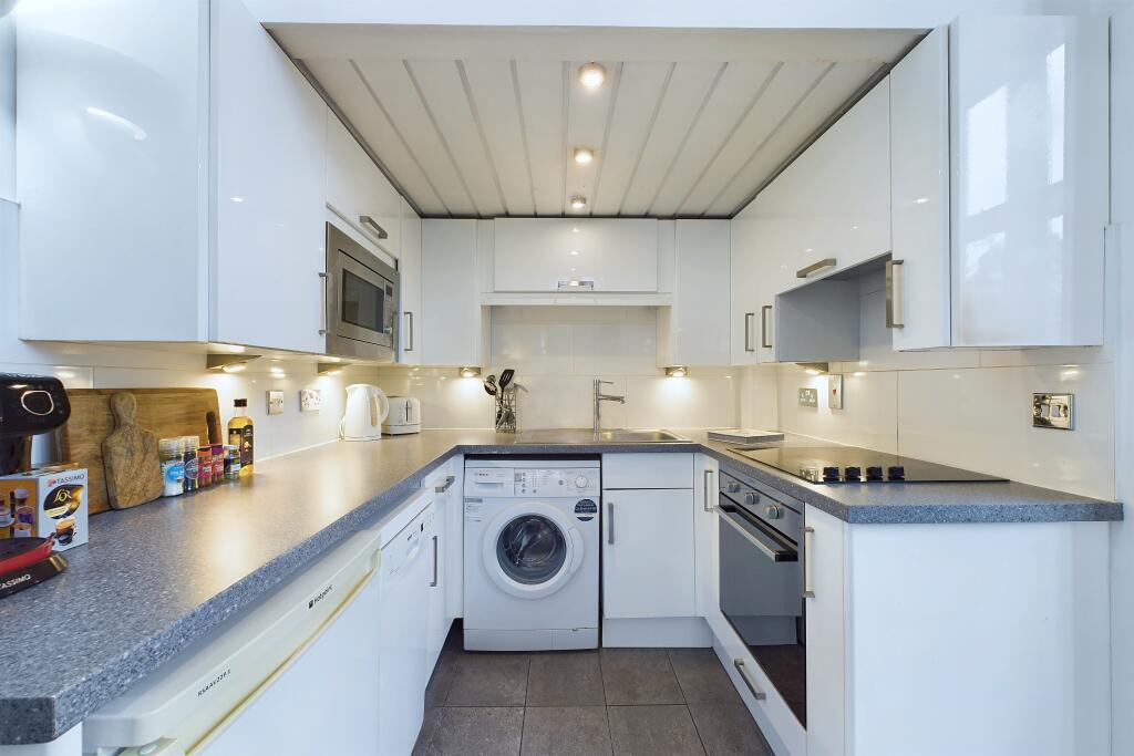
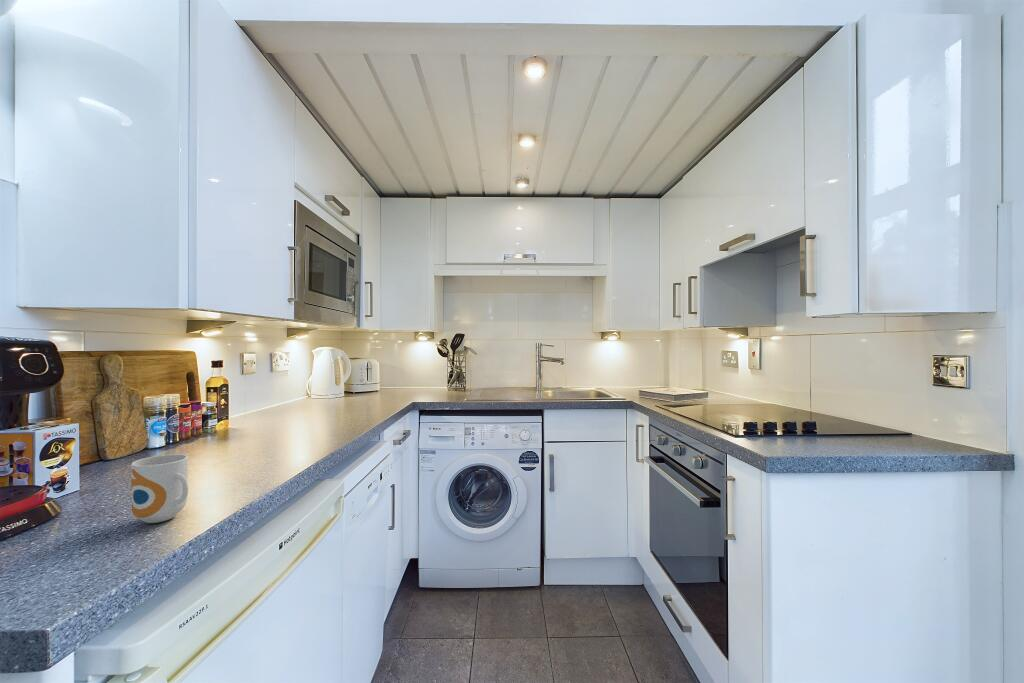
+ mug (160, 490)
